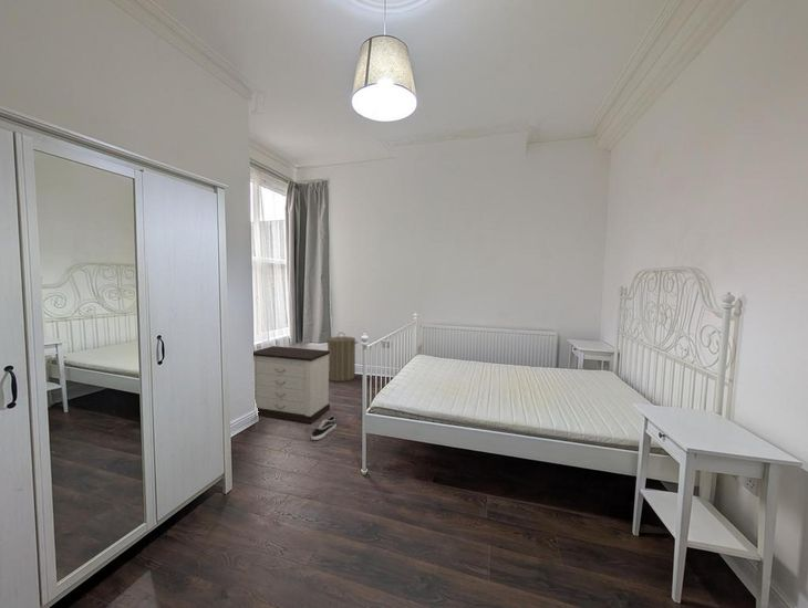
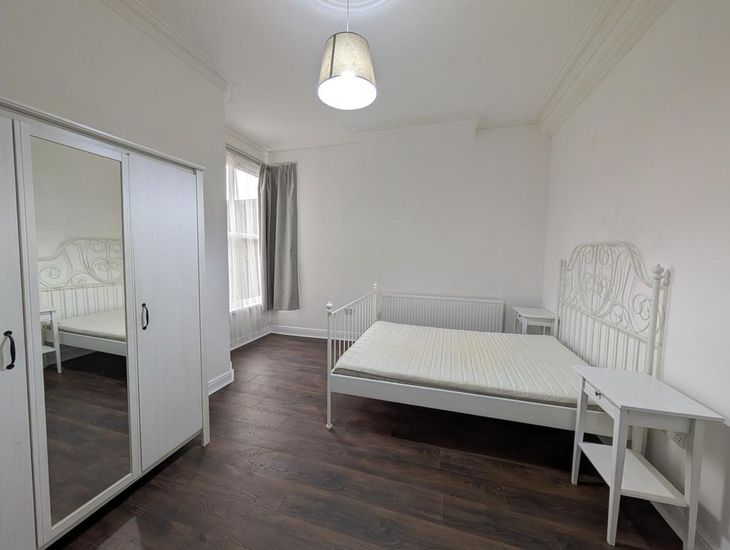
- nightstand (290, 381)
- laundry hamper (341, 355)
- shoe (323, 427)
